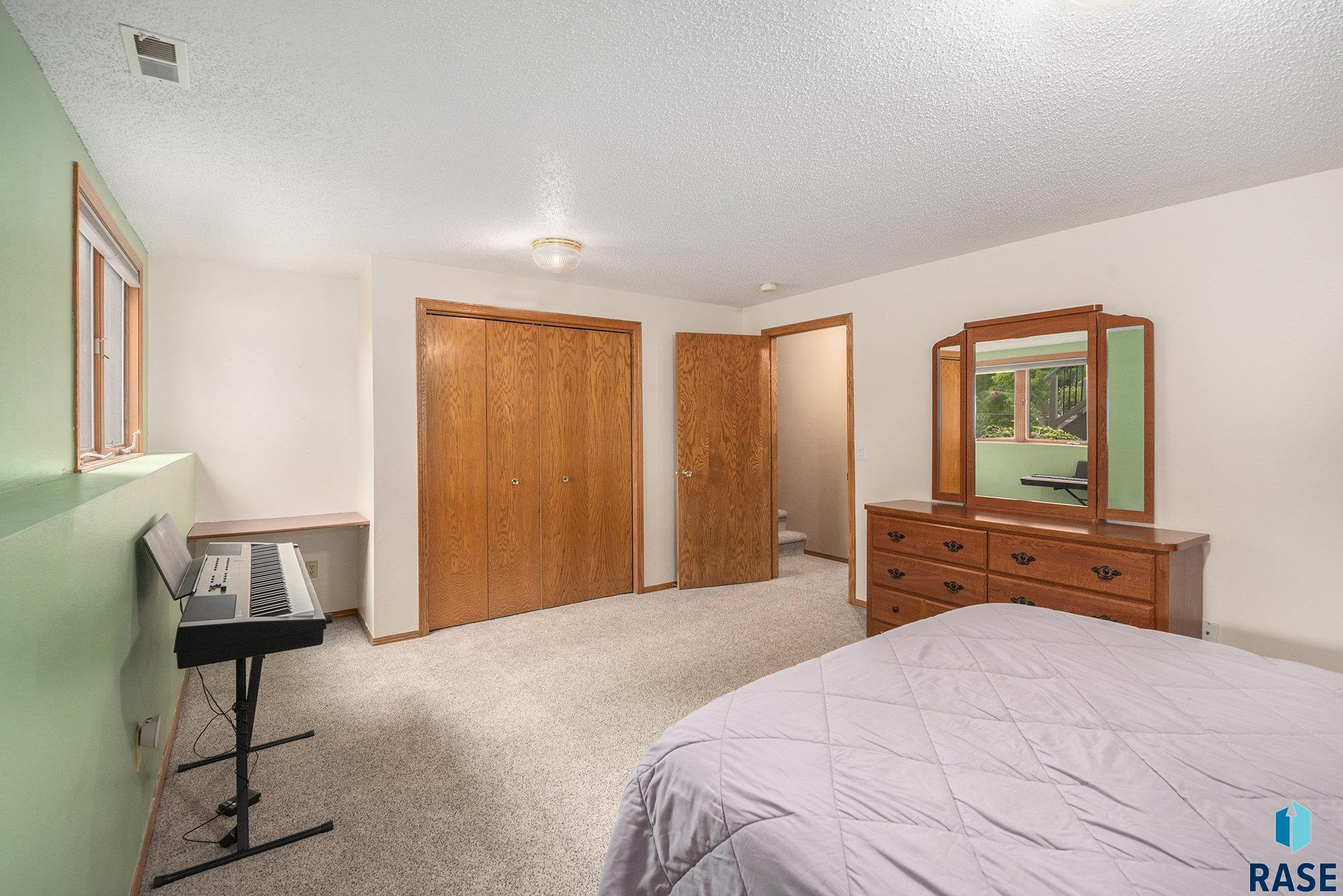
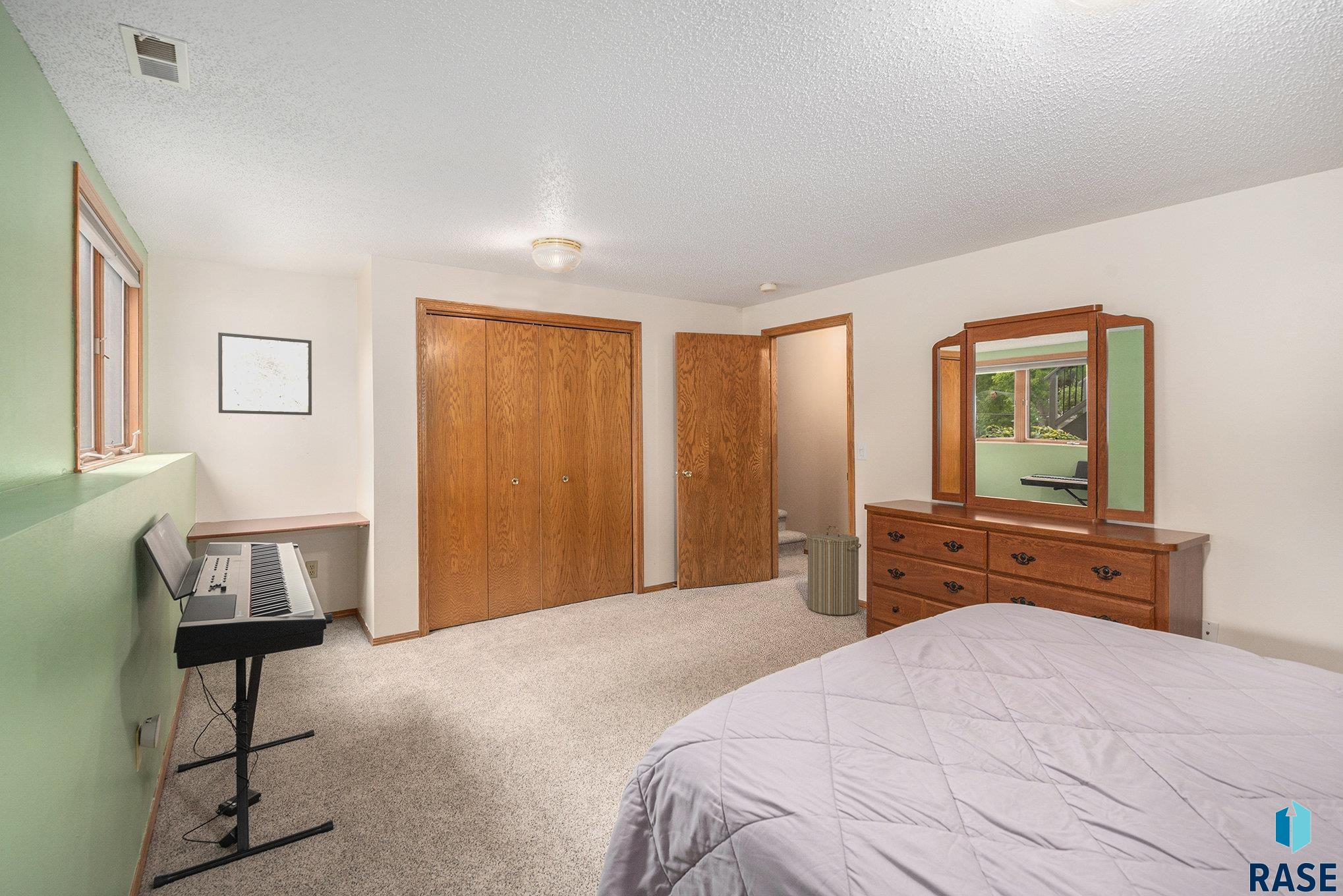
+ laundry hamper (833, 567)
+ wall art (266, 376)
